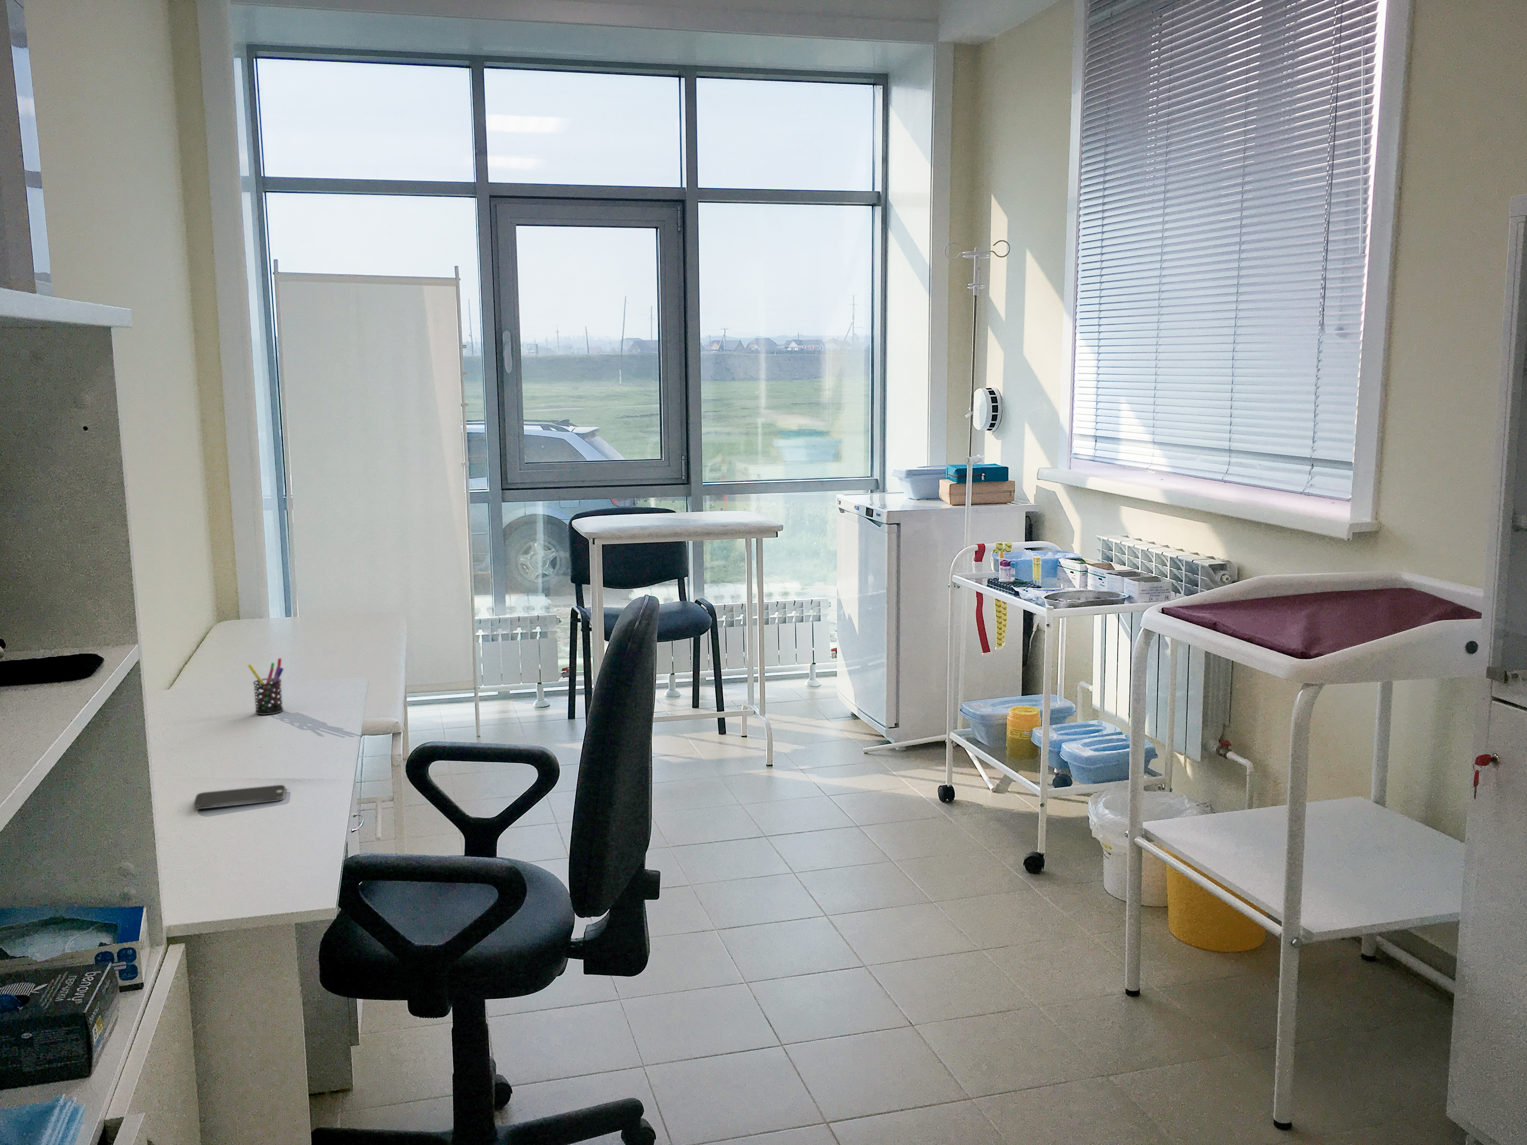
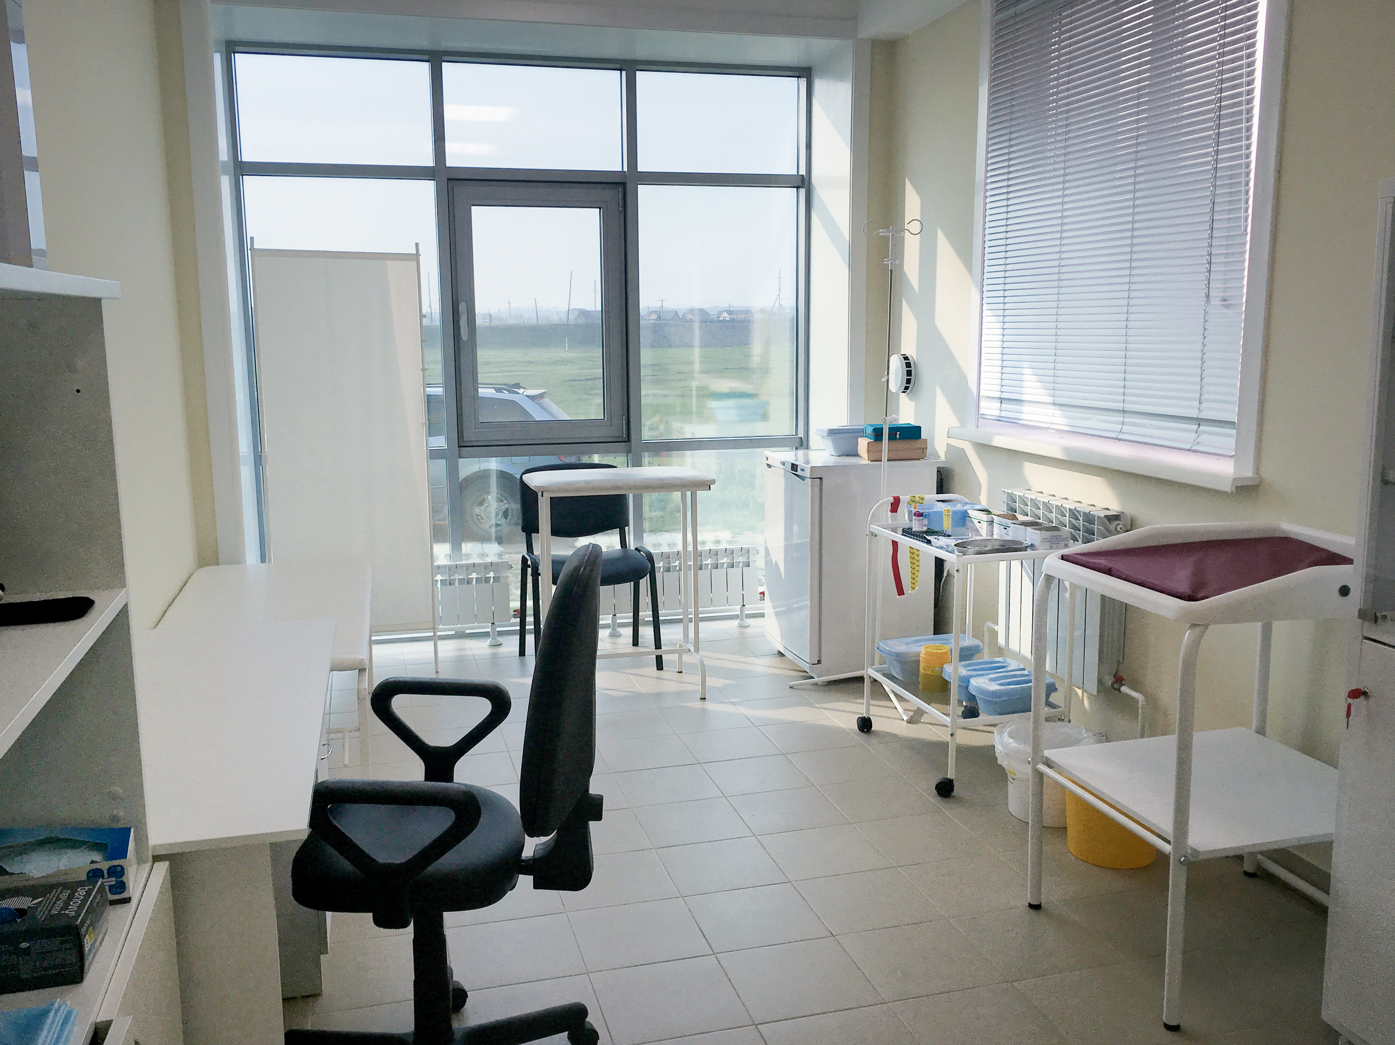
- smartphone (240, 796)
- pen holder (271, 684)
